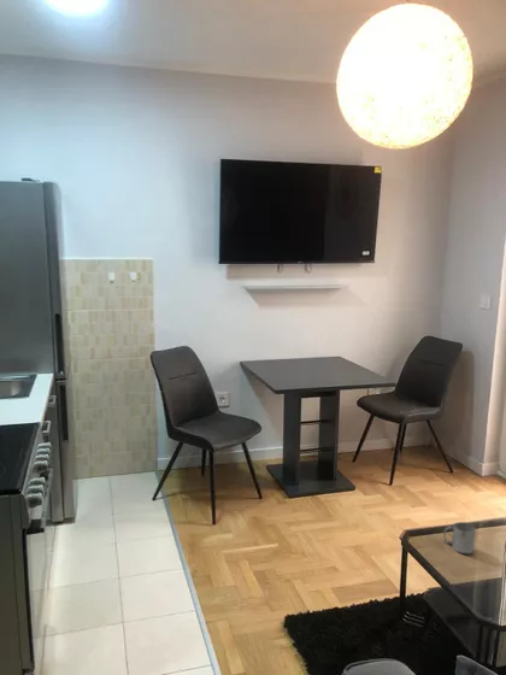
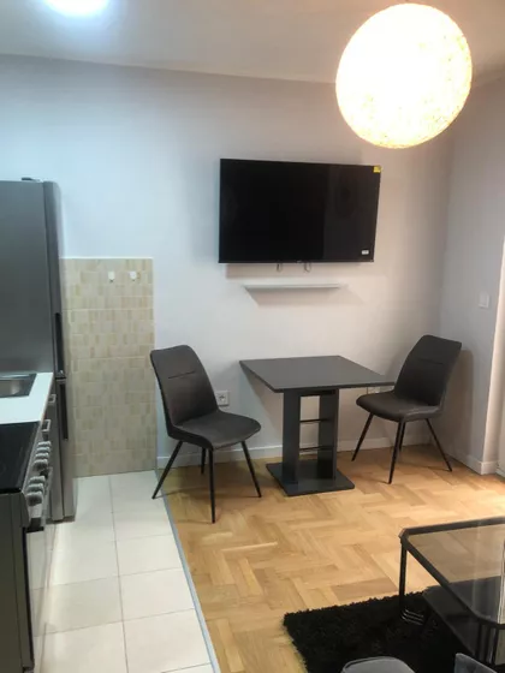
- mug (459, 536)
